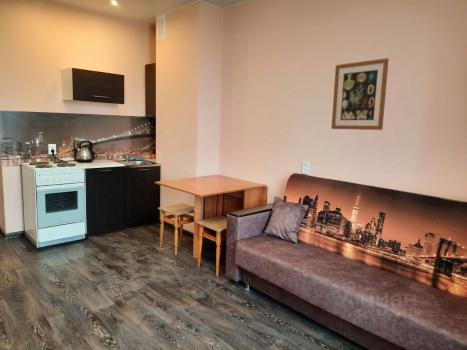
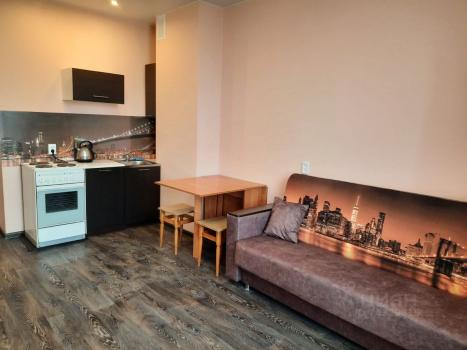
- wall art (358, 96)
